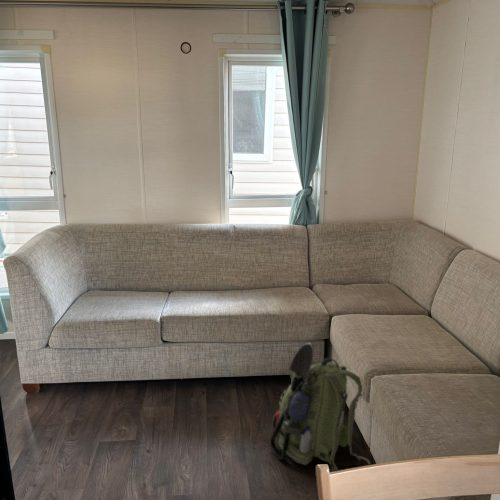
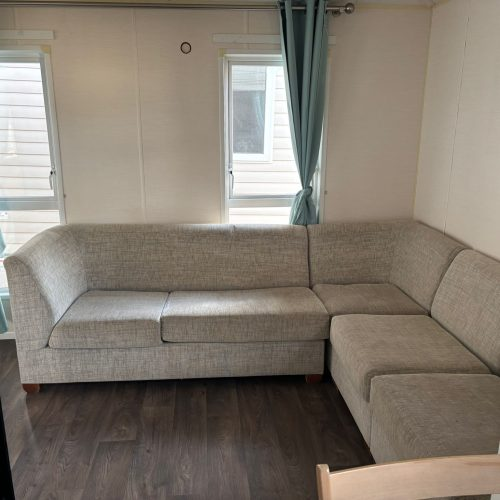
- backpack (320, 399)
